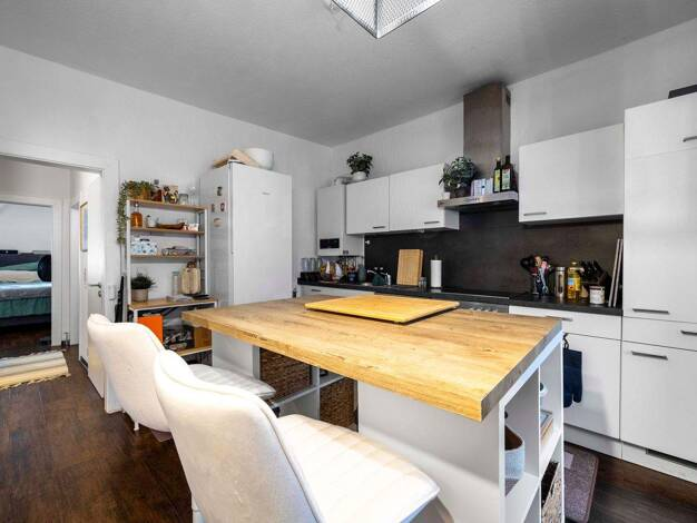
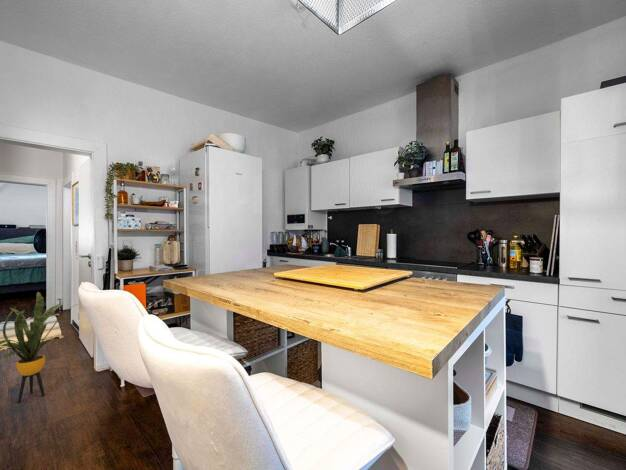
+ house plant (37, 345)
